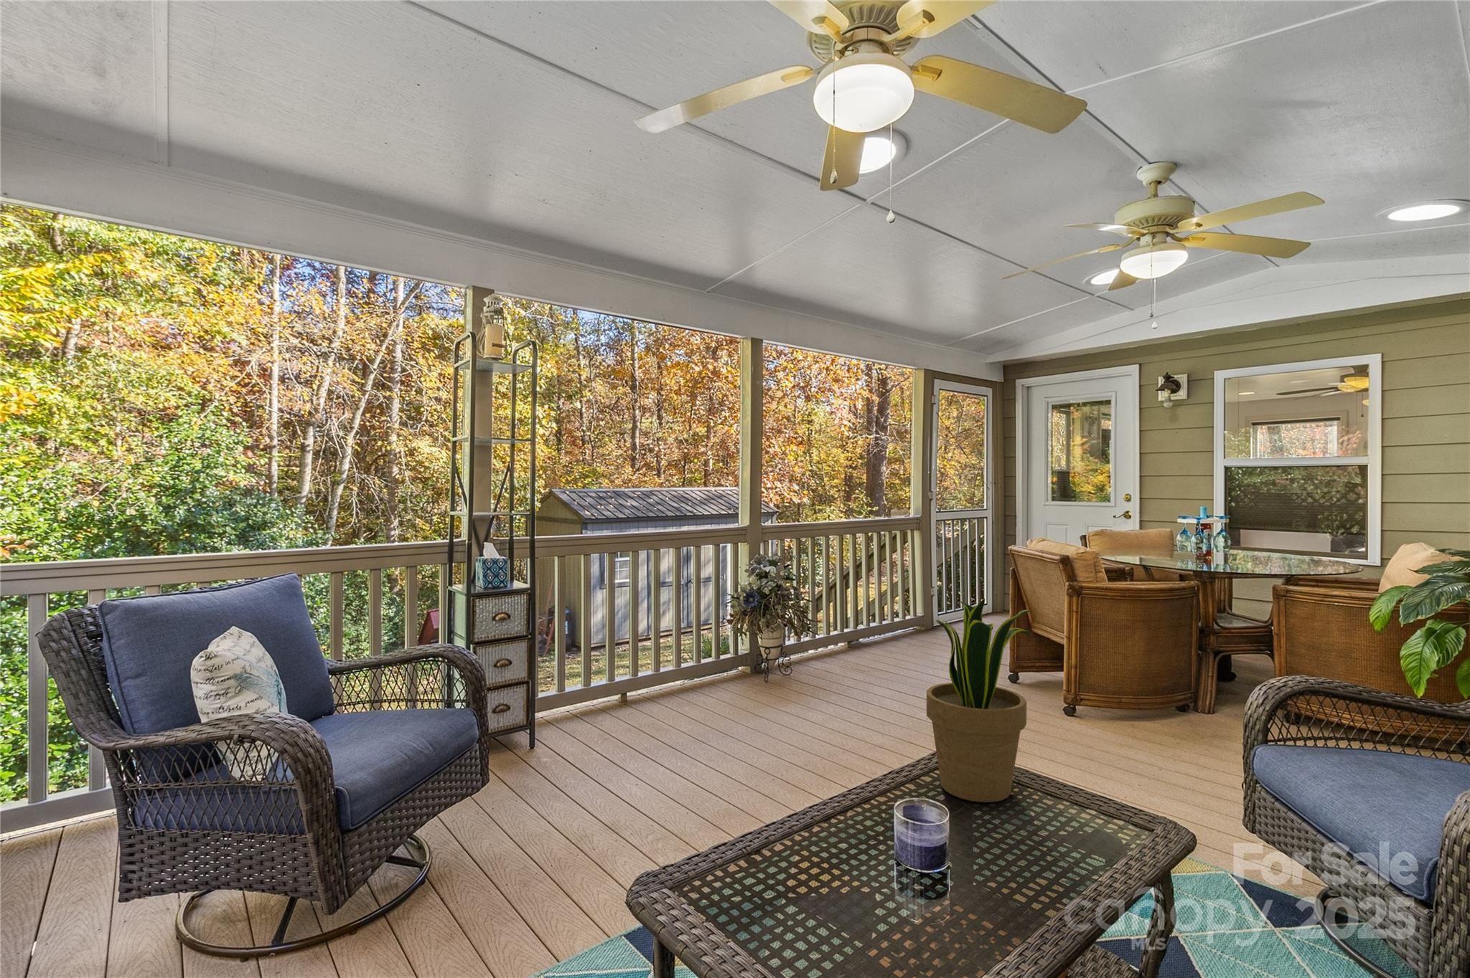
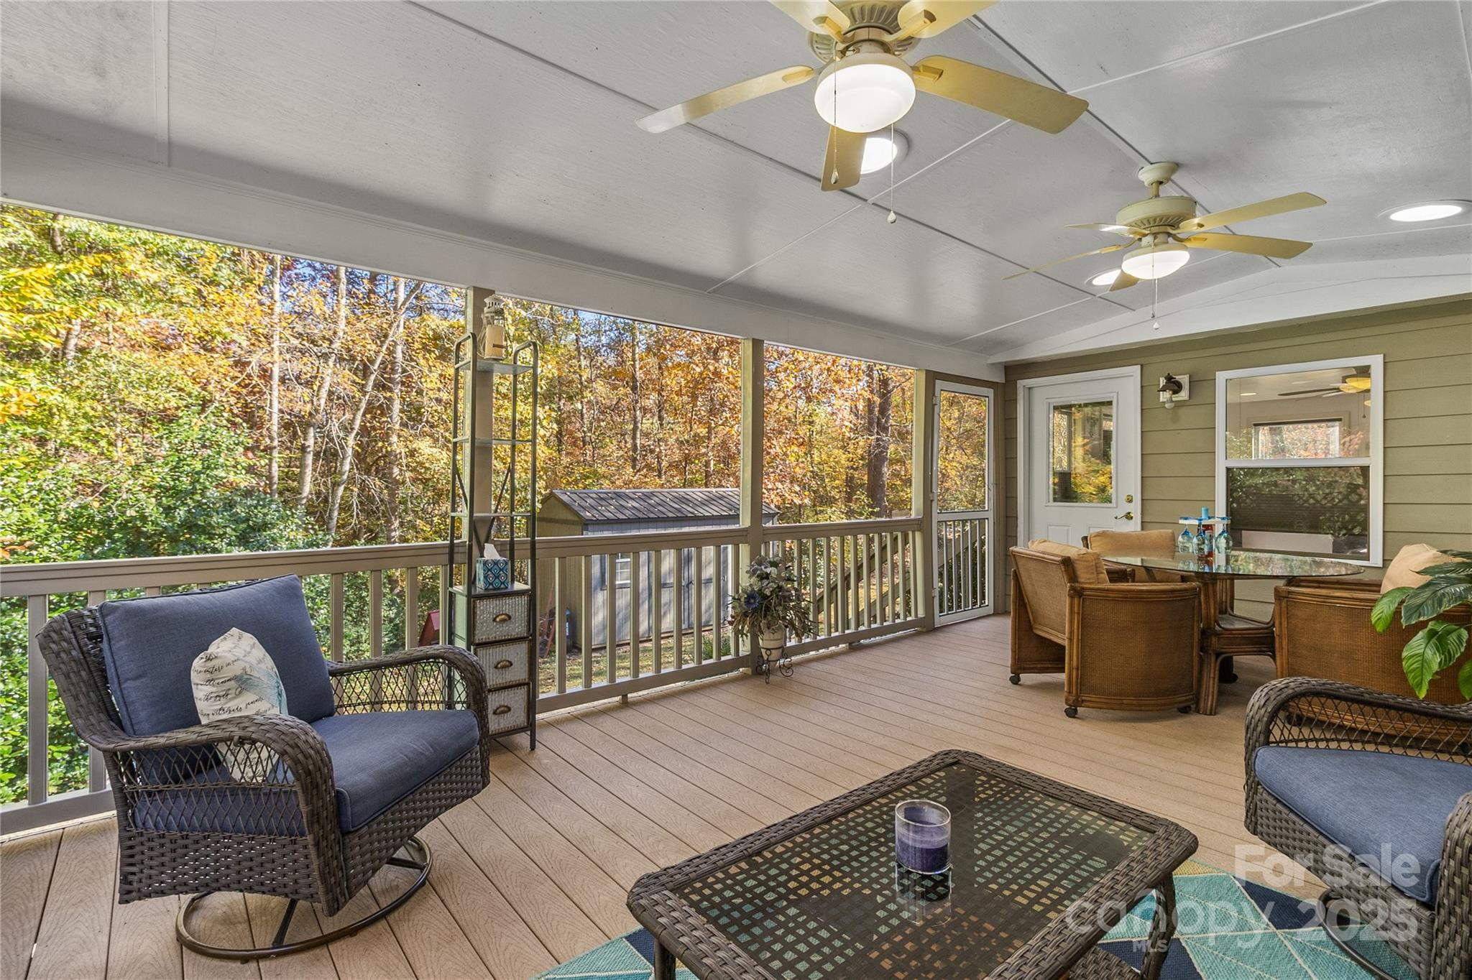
- potted plant (984, 693)
